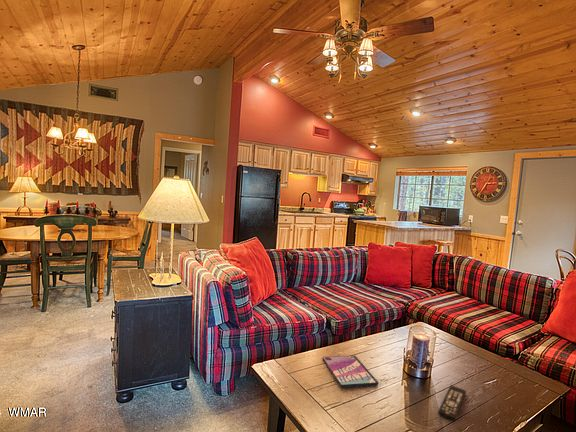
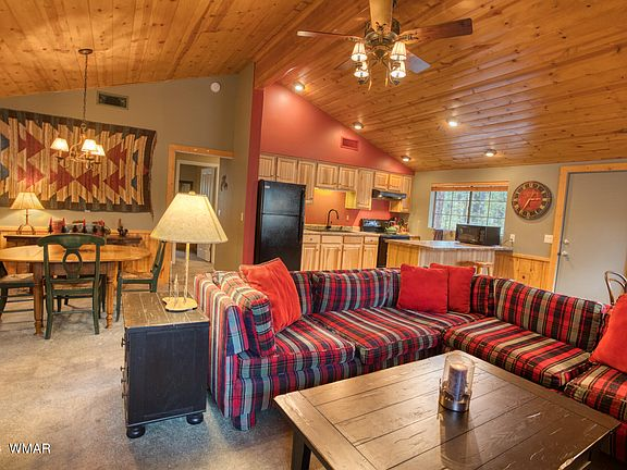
- remote control (452, 402)
- video game case (348, 370)
